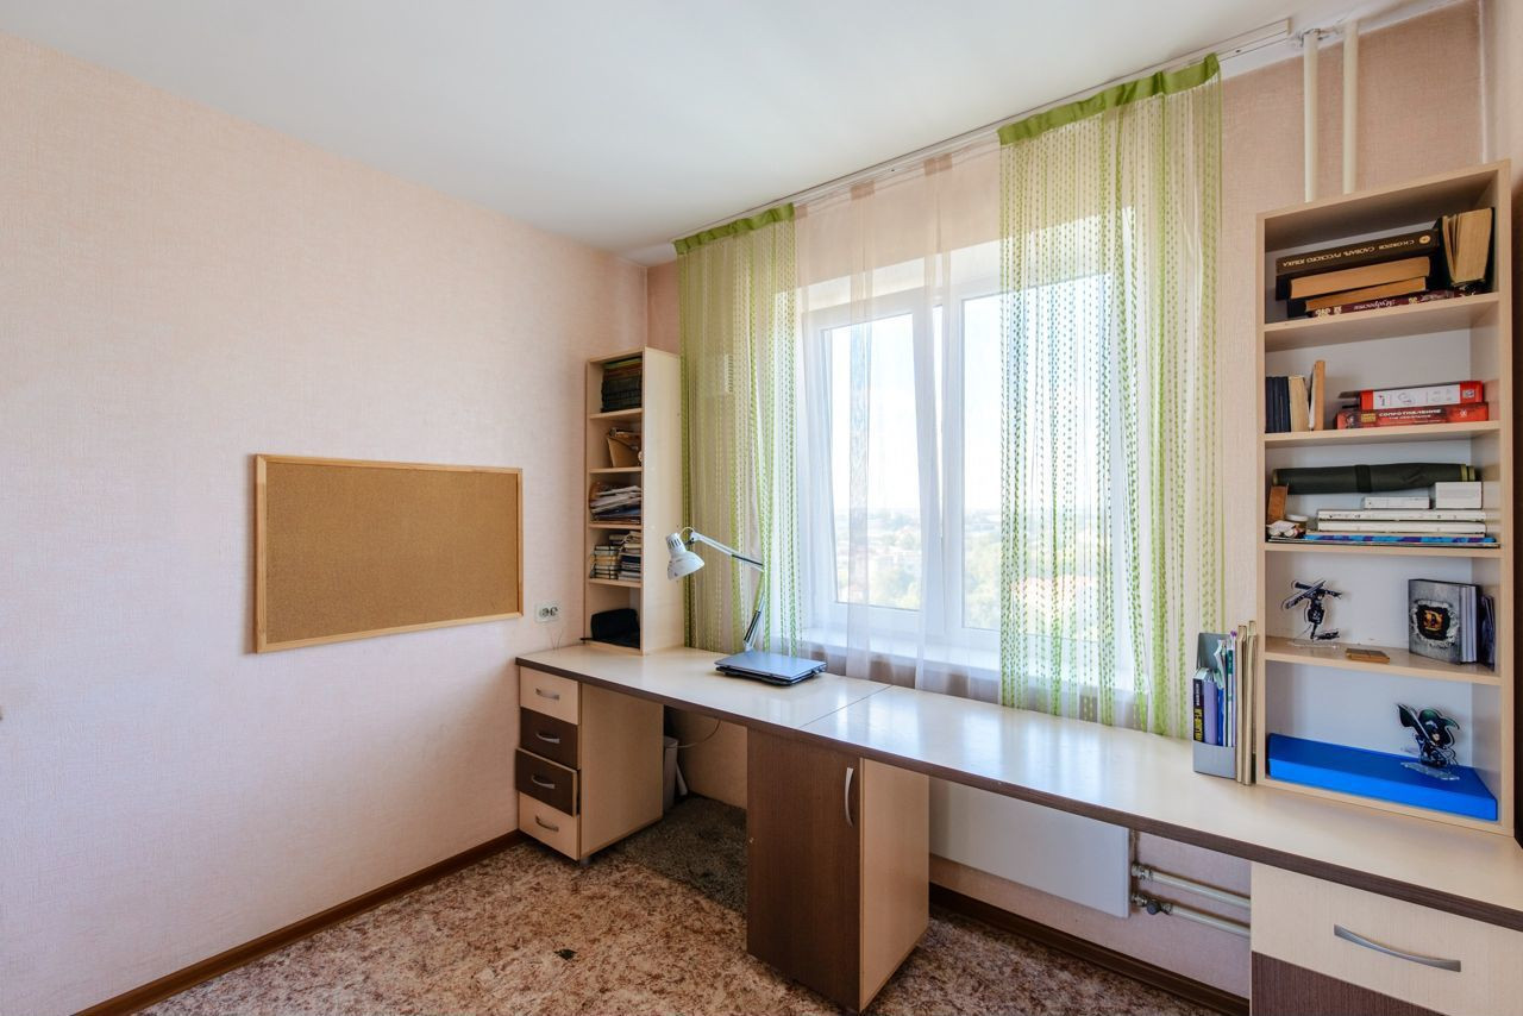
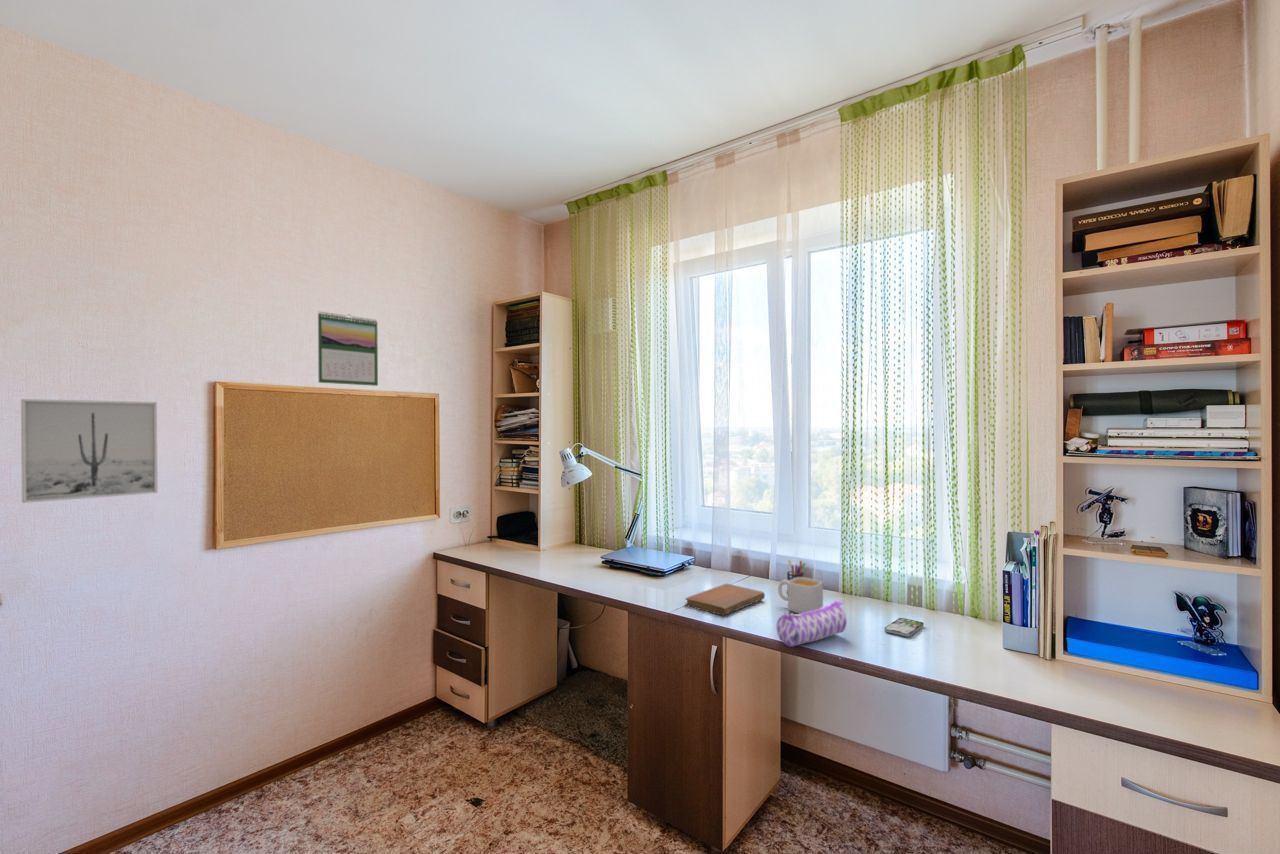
+ pencil case (811, 622)
+ pen holder (797, 575)
+ smartphone (904, 626)
+ calendar (349, 349)
+ notebook (725, 598)
+ wall art (93, 449)
+ mug (798, 595)
